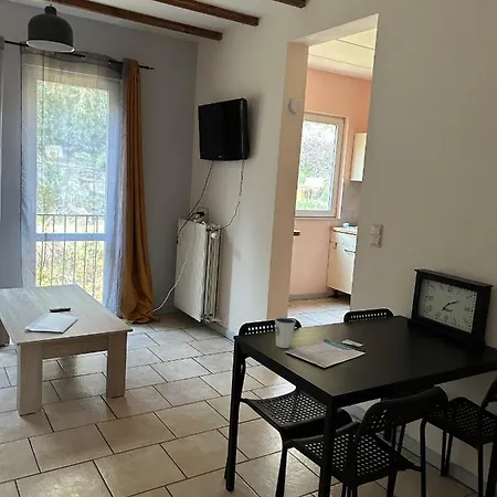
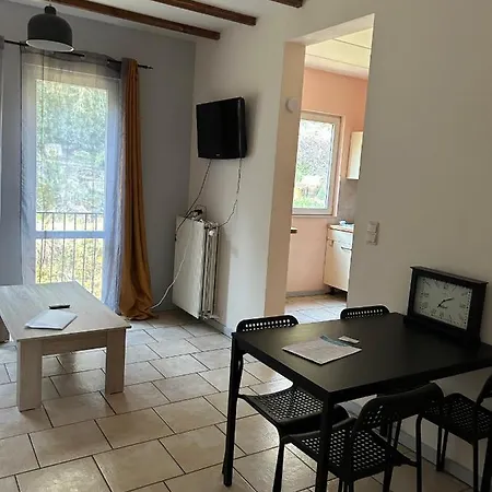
- dixie cup (284, 332)
